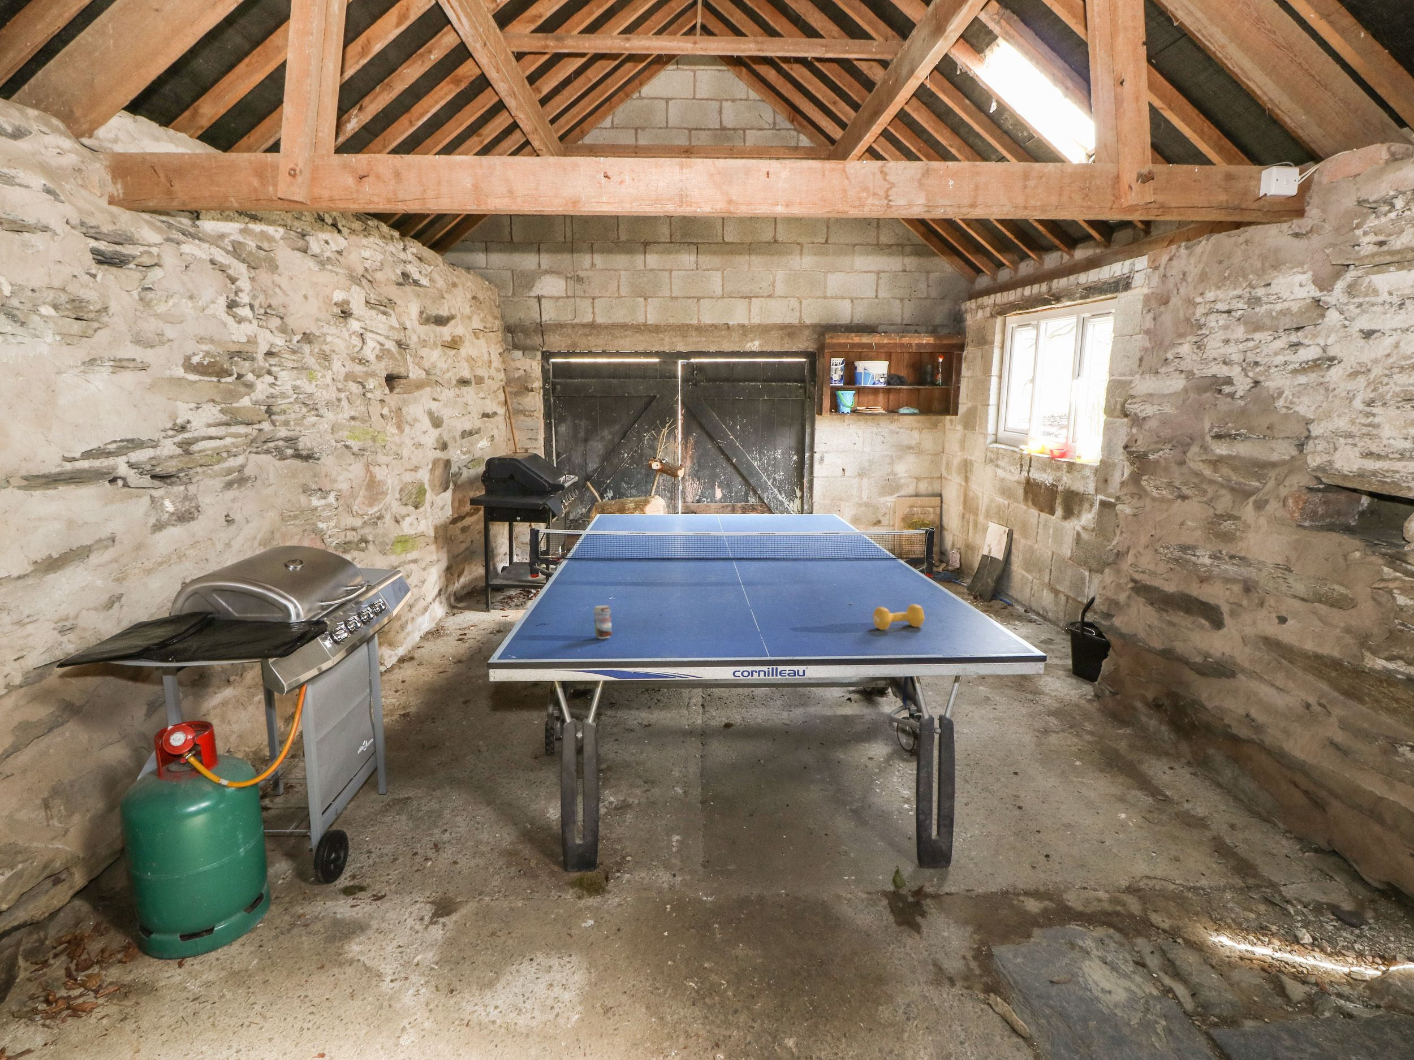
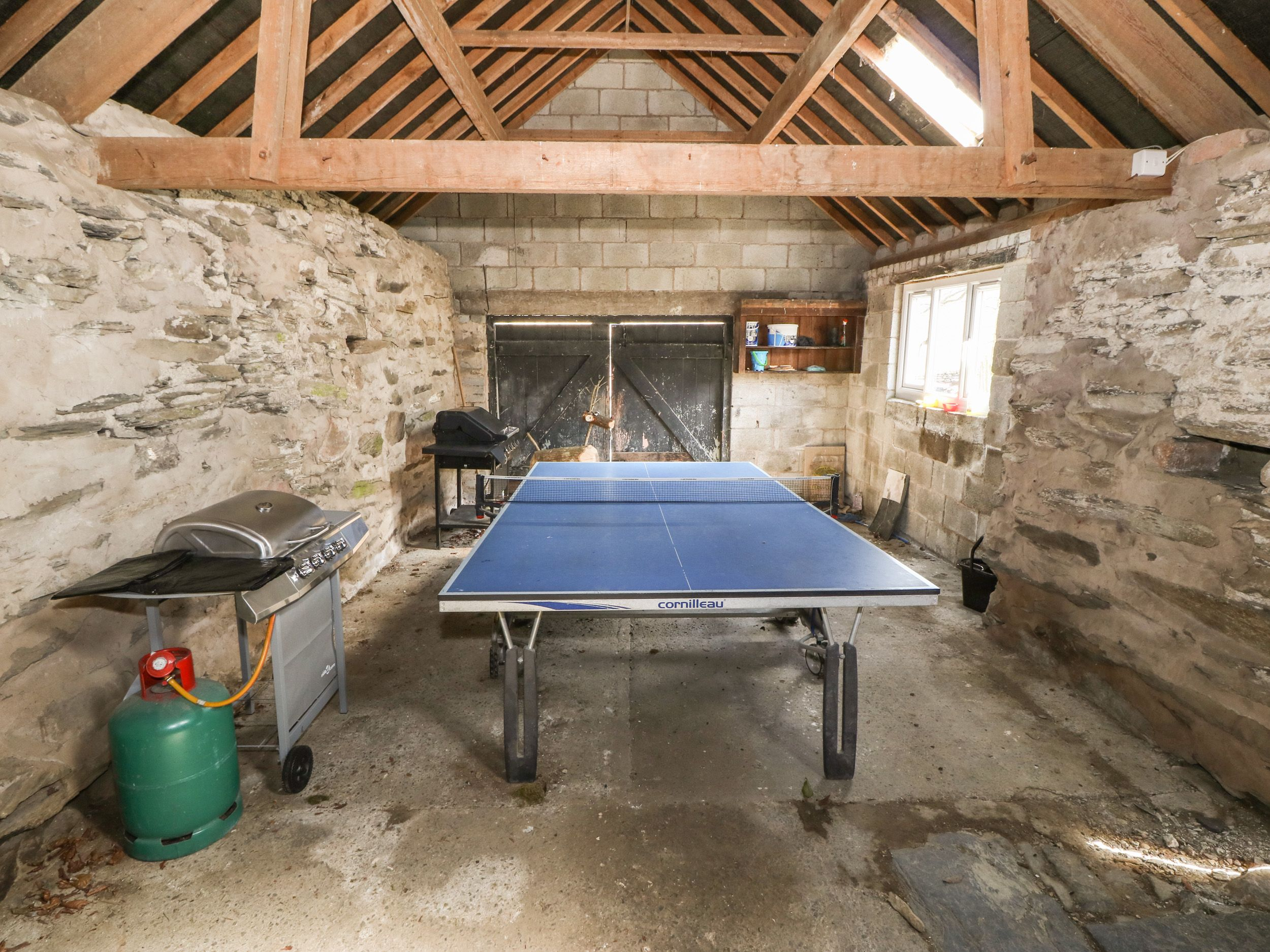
- sporting goods (899, 617)
- beverage can (603, 622)
